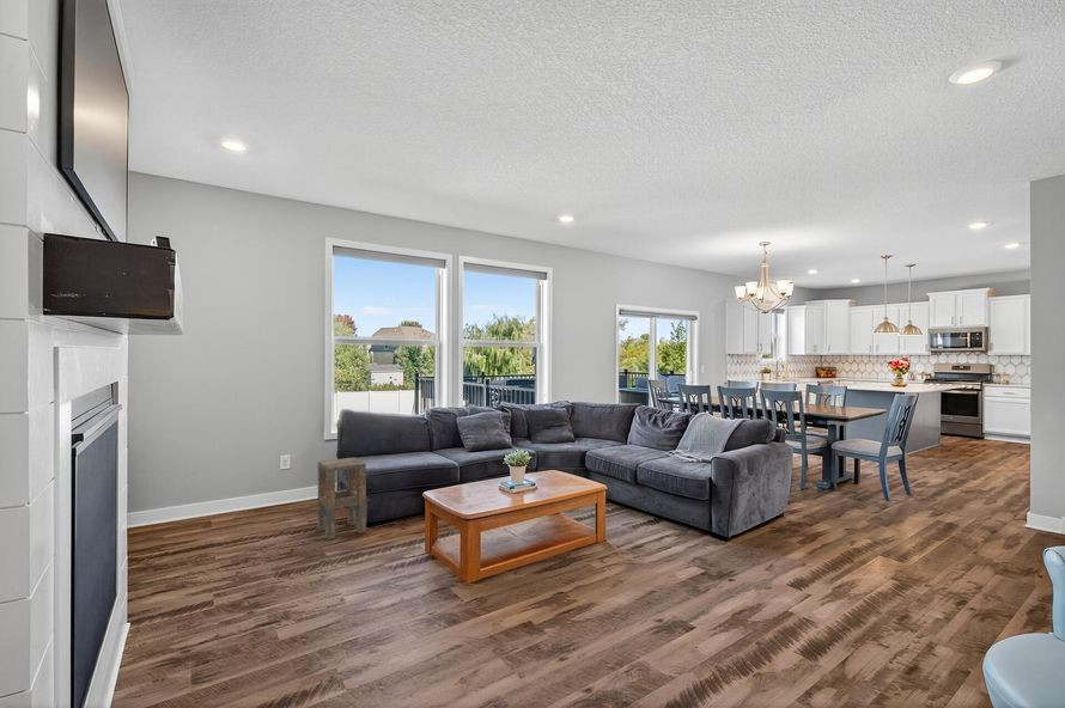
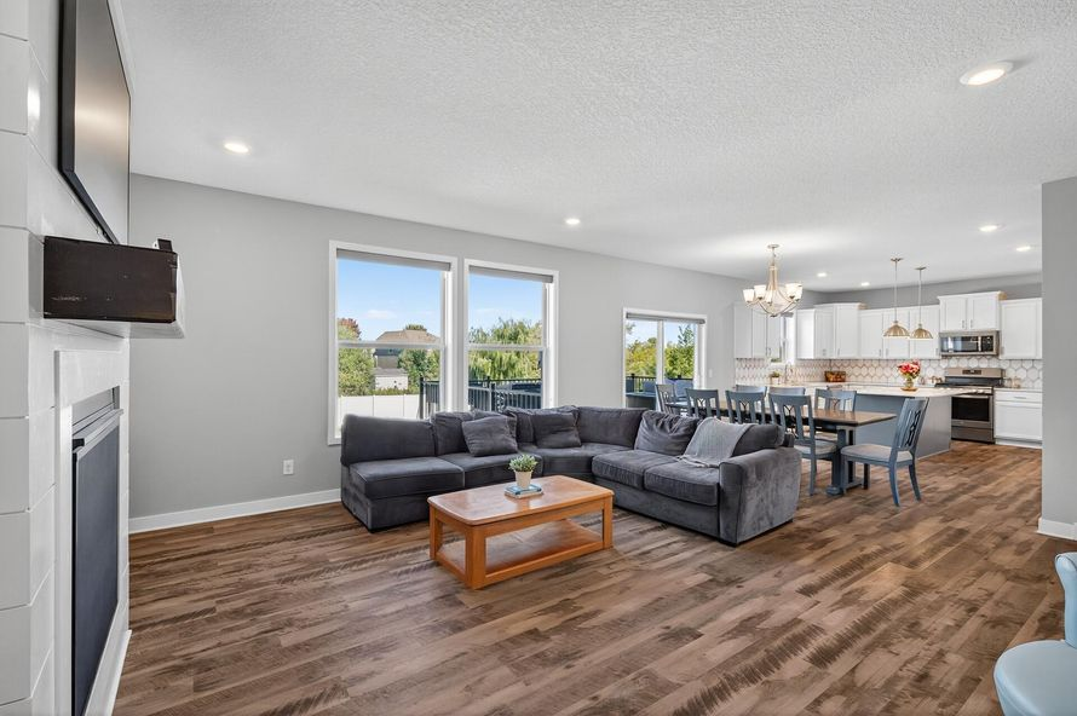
- side table (341, 496)
